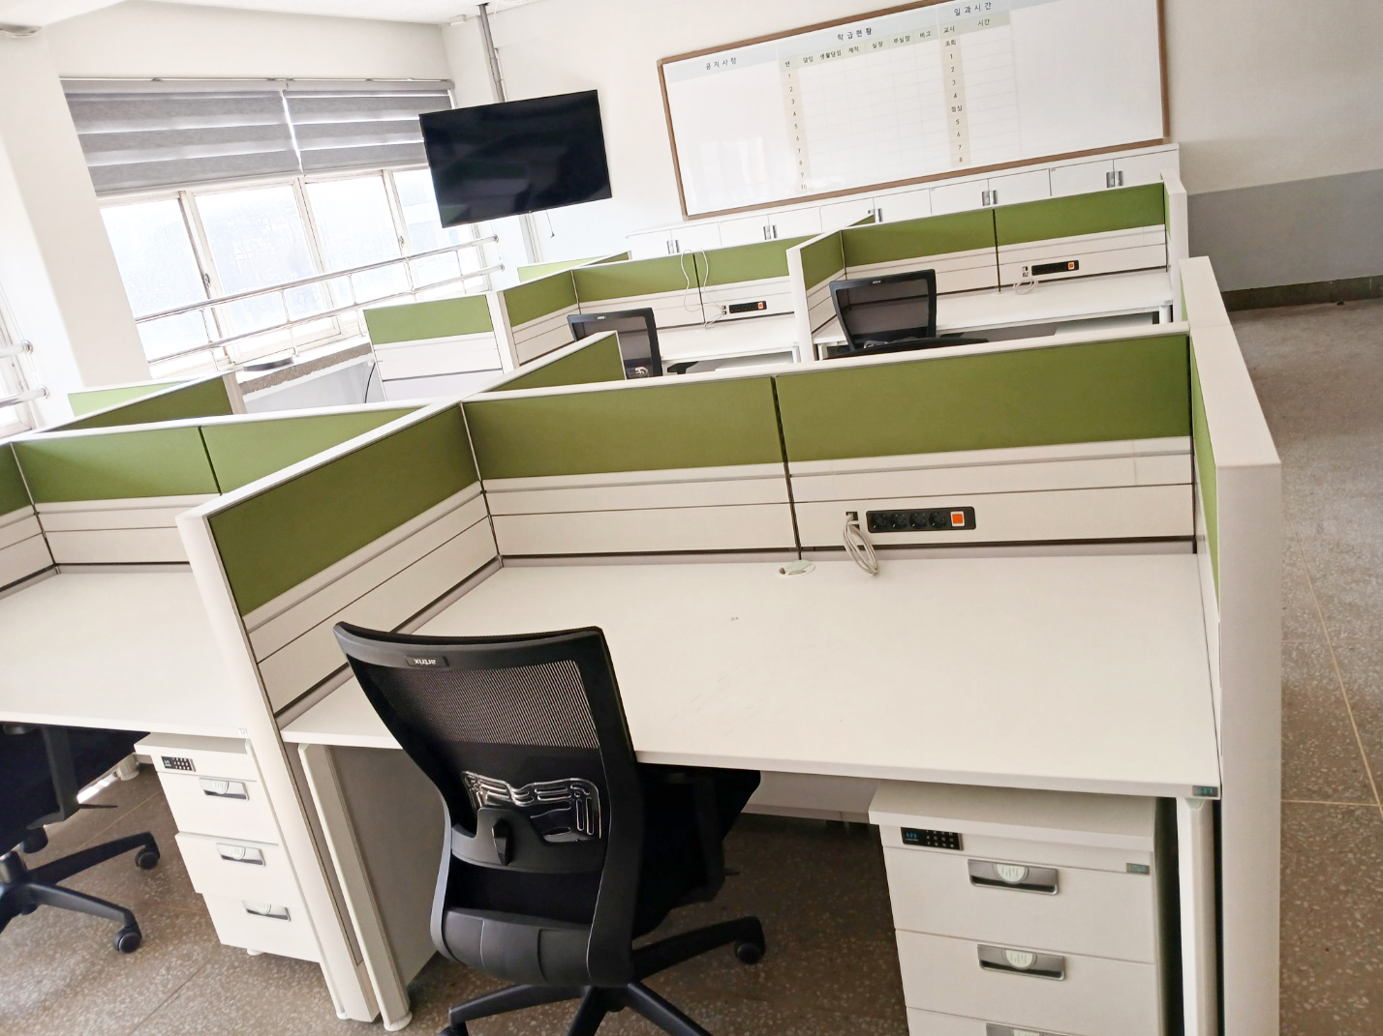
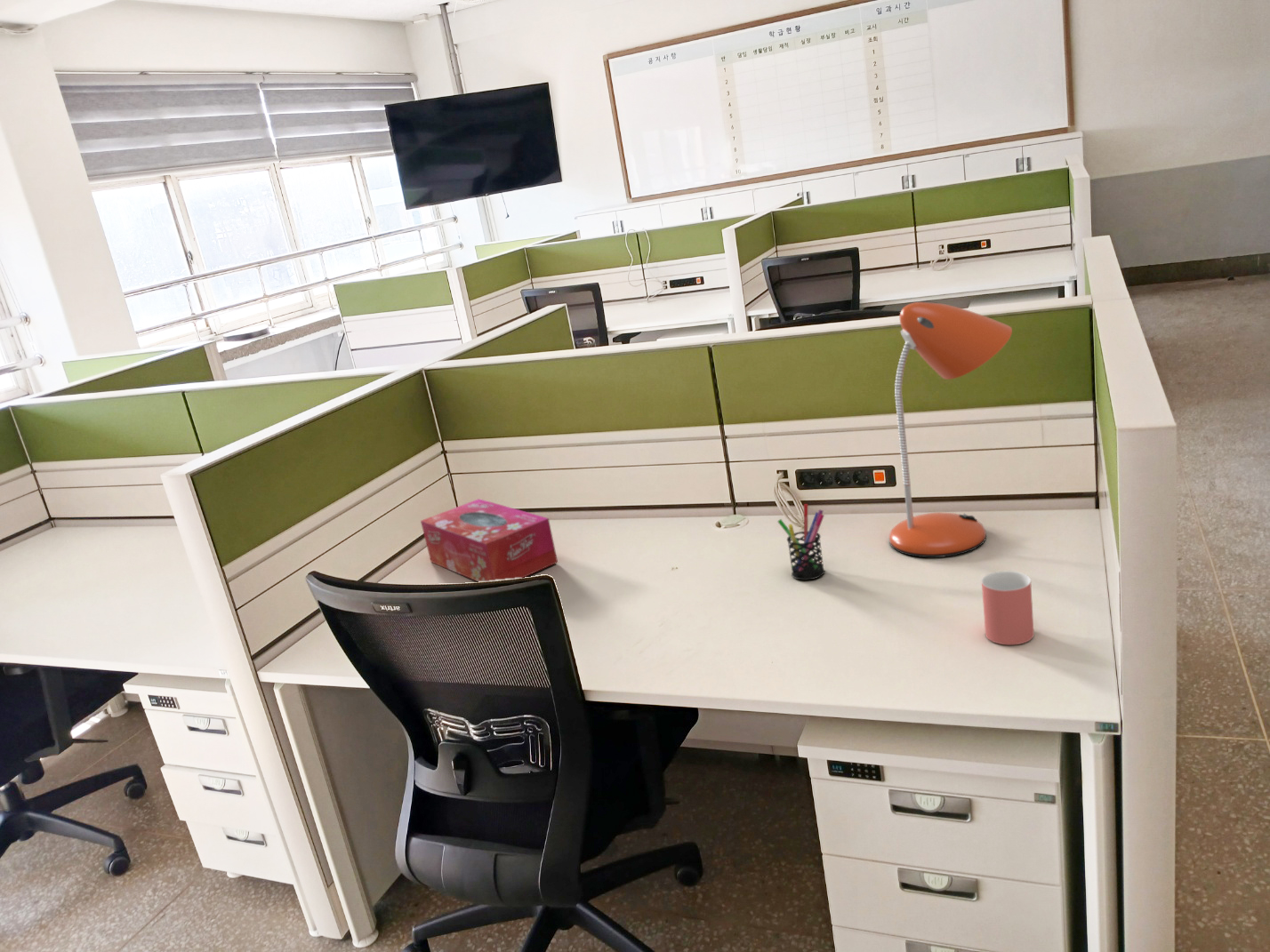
+ tissue box (486, 540)
+ desk lamp (904, 427)
+ pen holder (800, 540)
+ cup (1012, 603)
